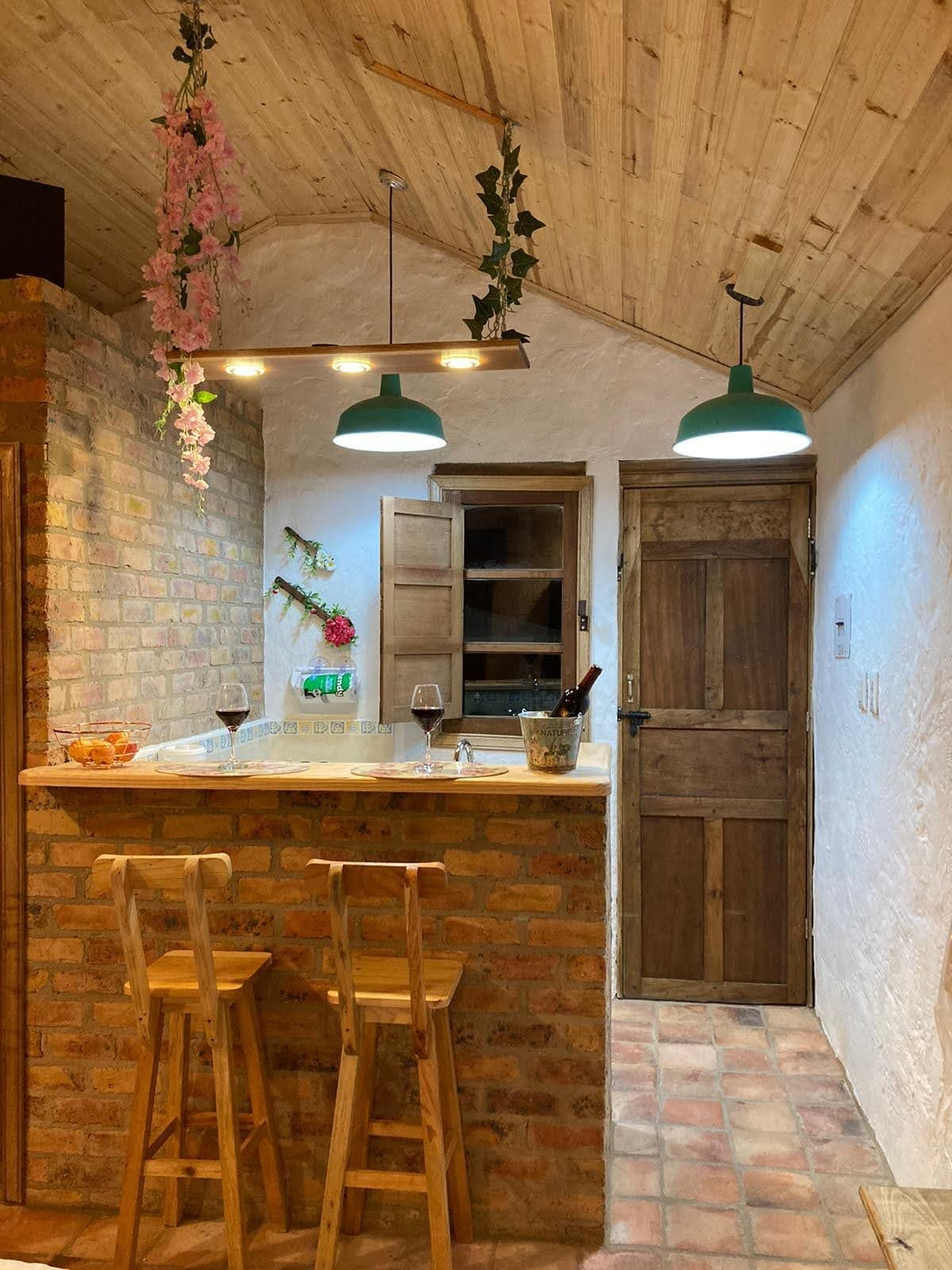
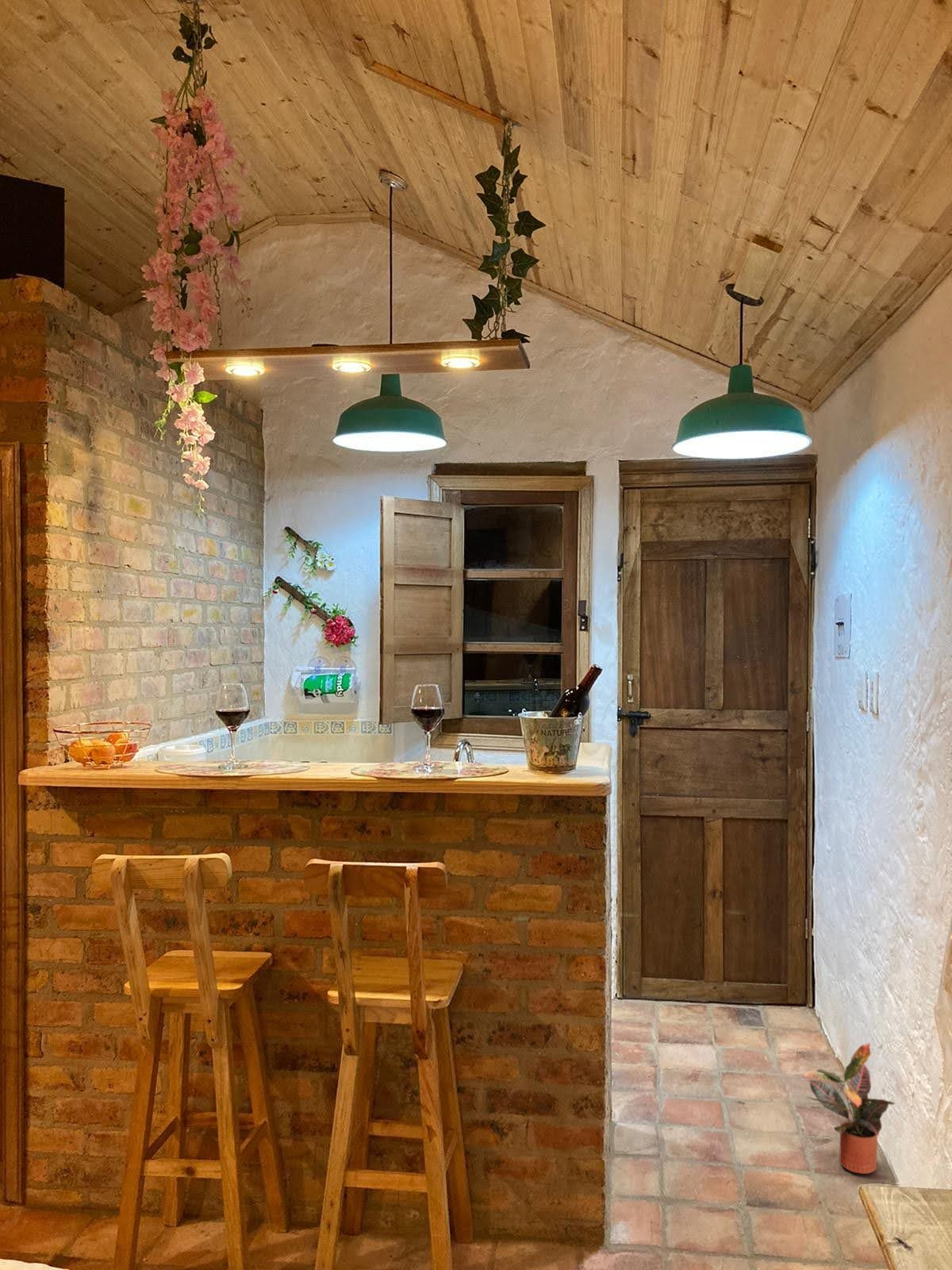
+ potted plant (846, 1109)
